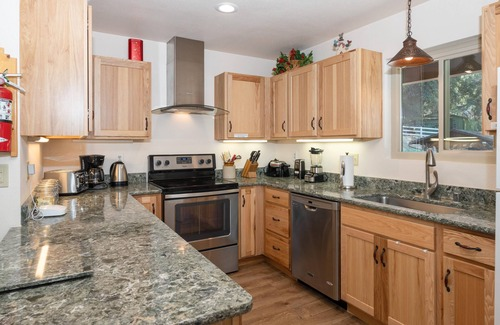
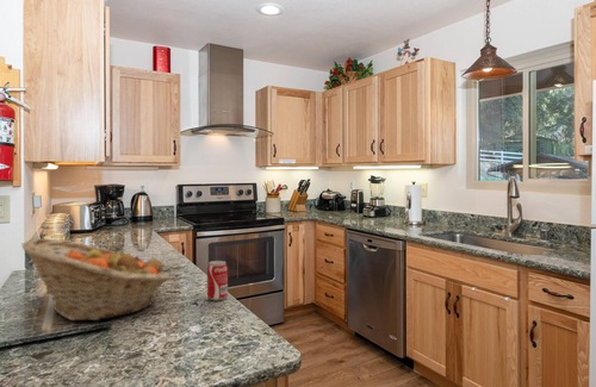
+ beverage can (217, 280)
+ fruit basket (99, 270)
